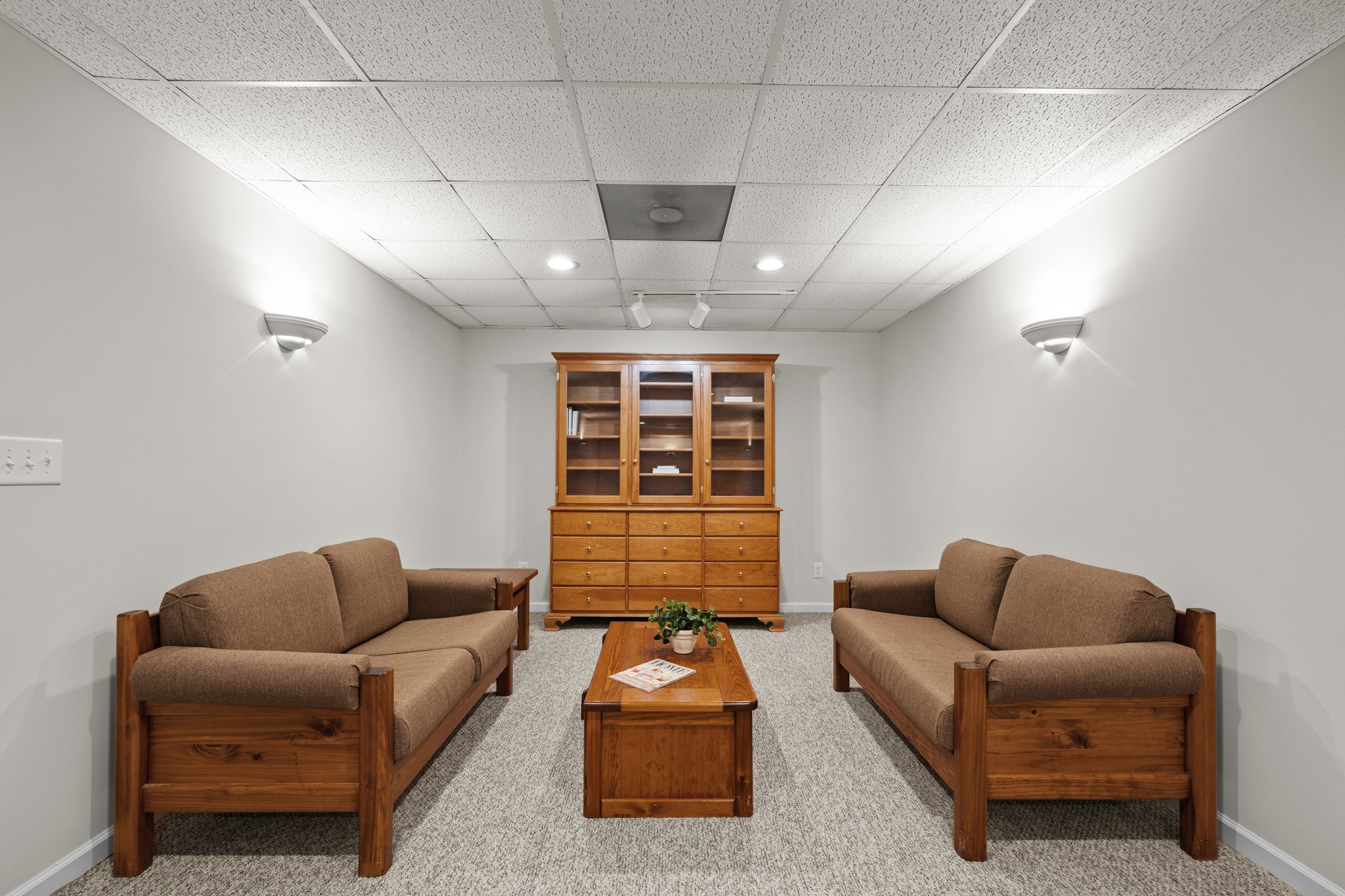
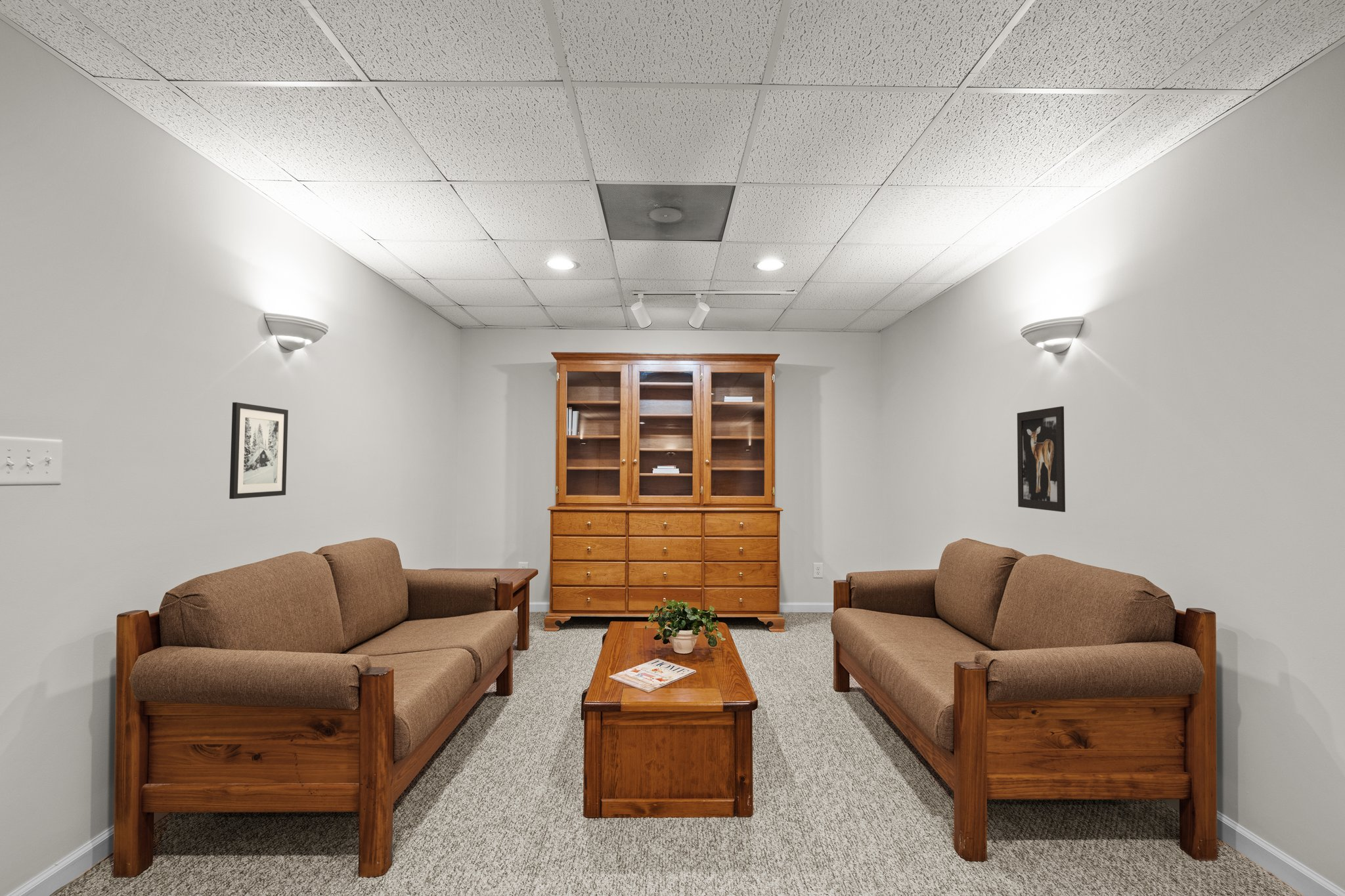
+ wall art (260, 451)
+ wall art (1039, 459)
